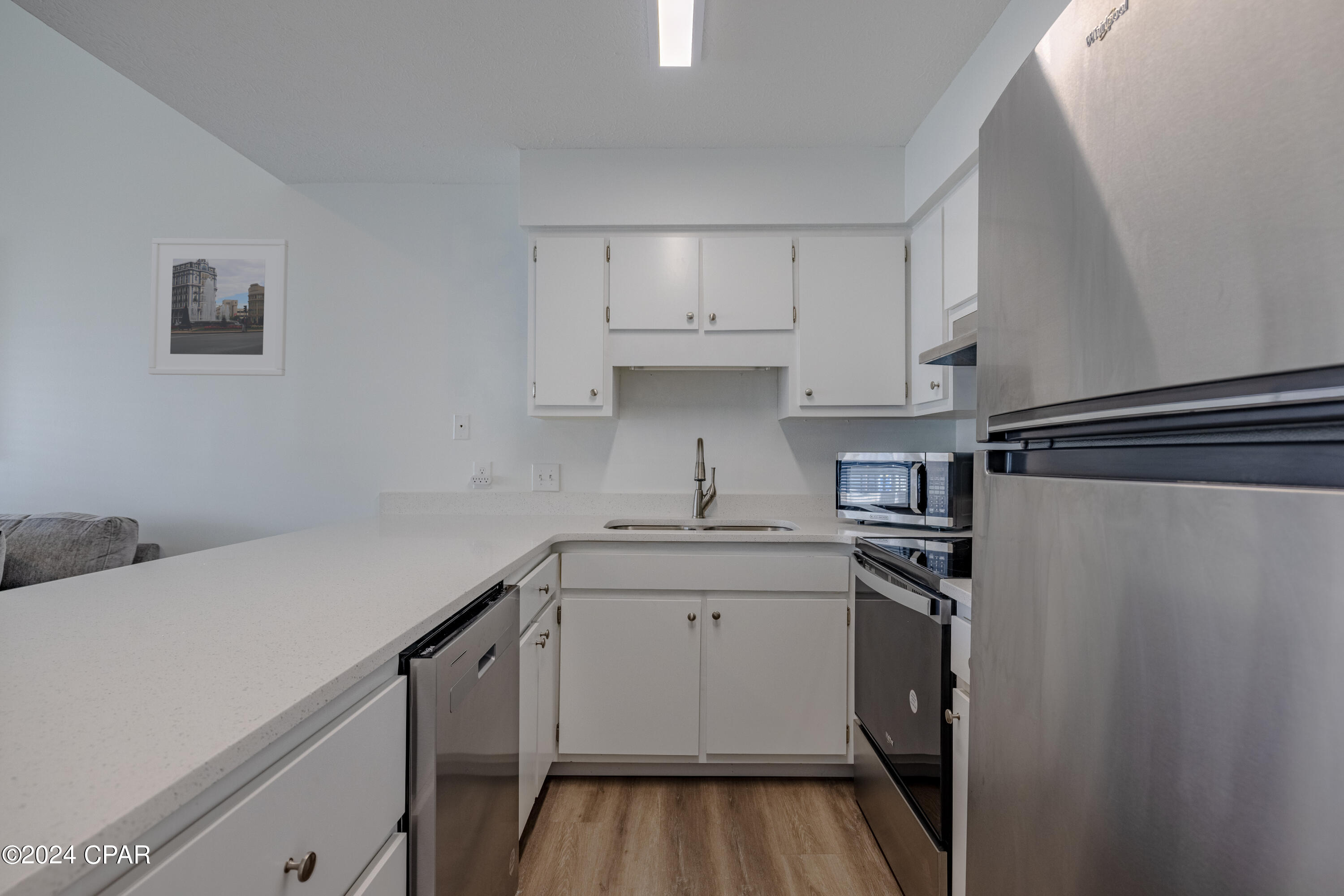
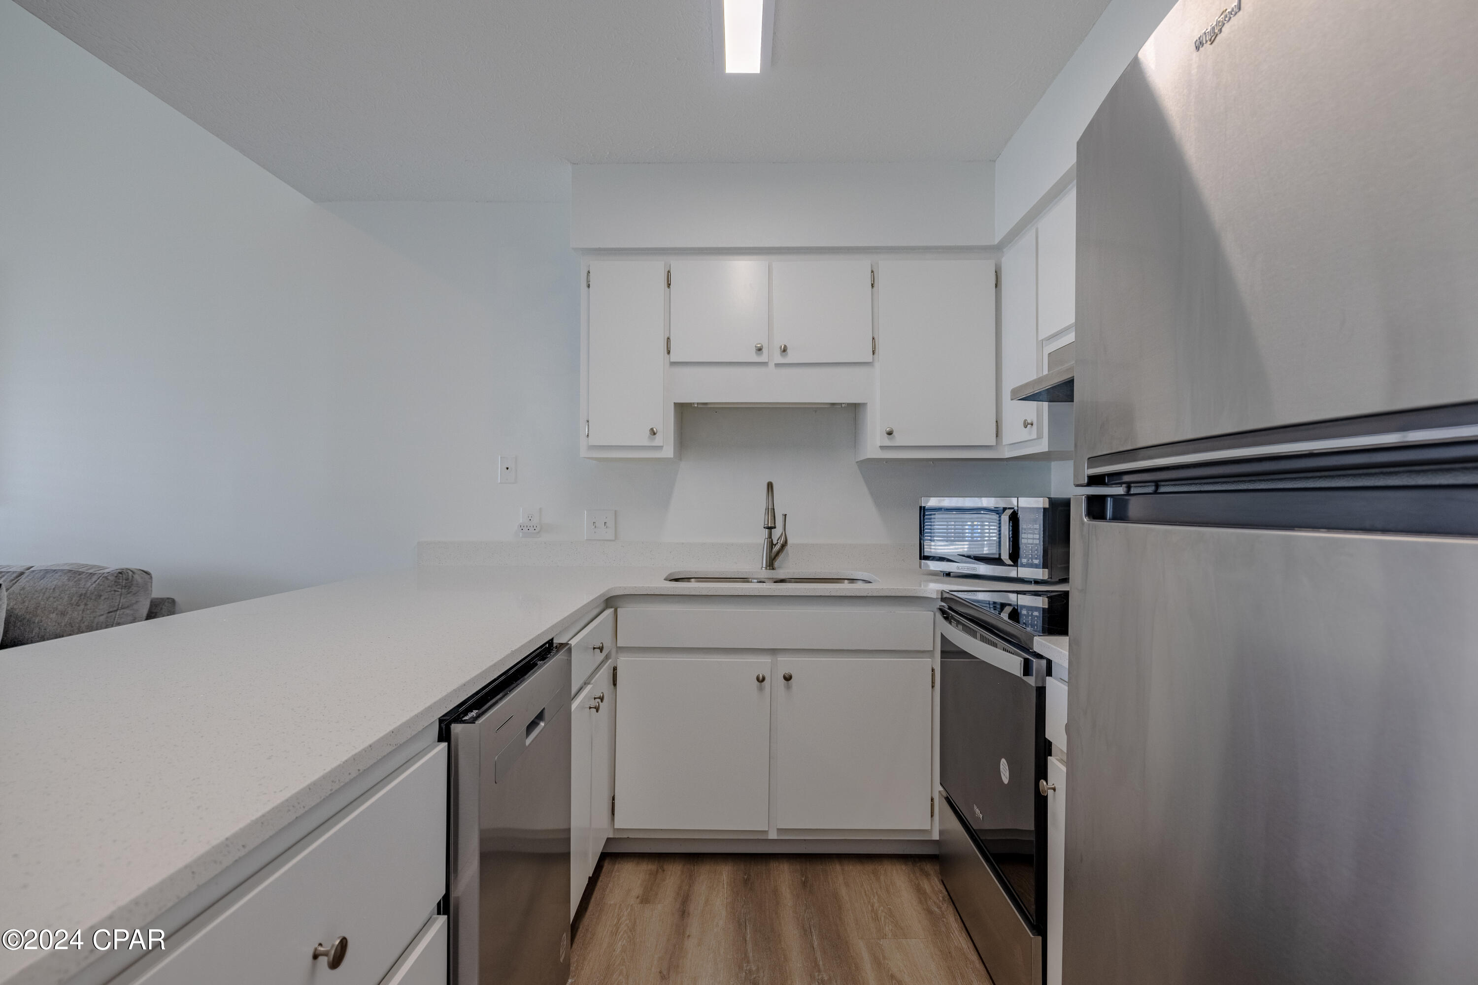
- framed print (219, 307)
